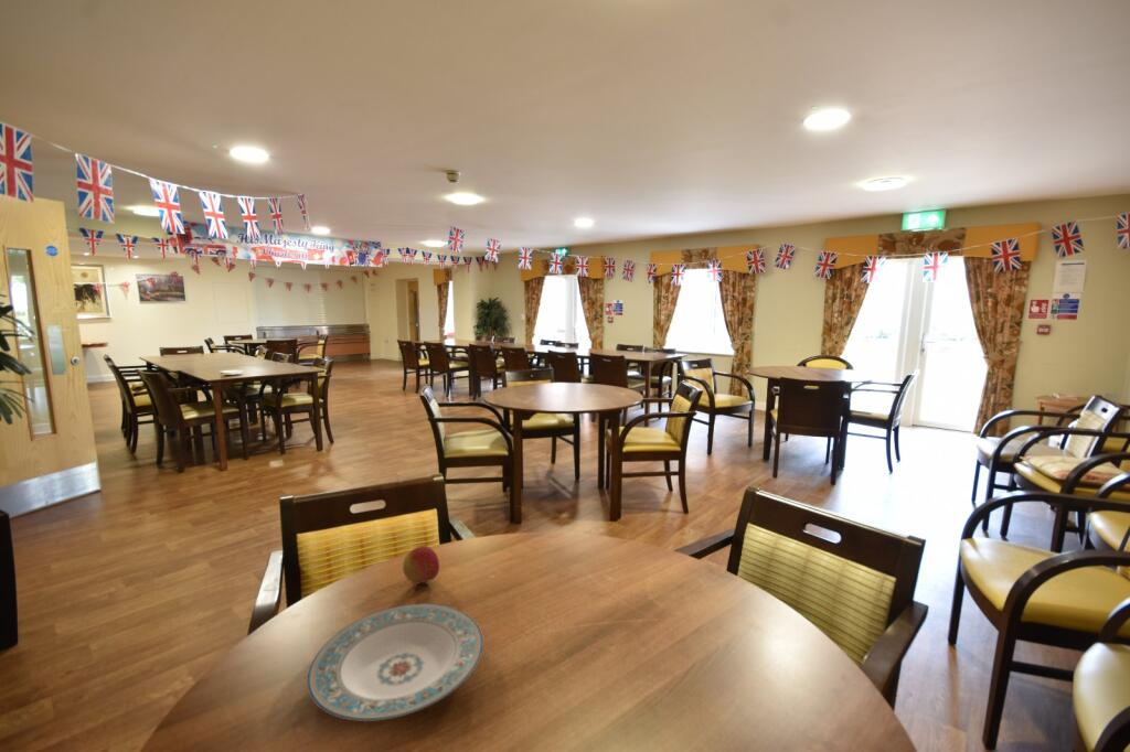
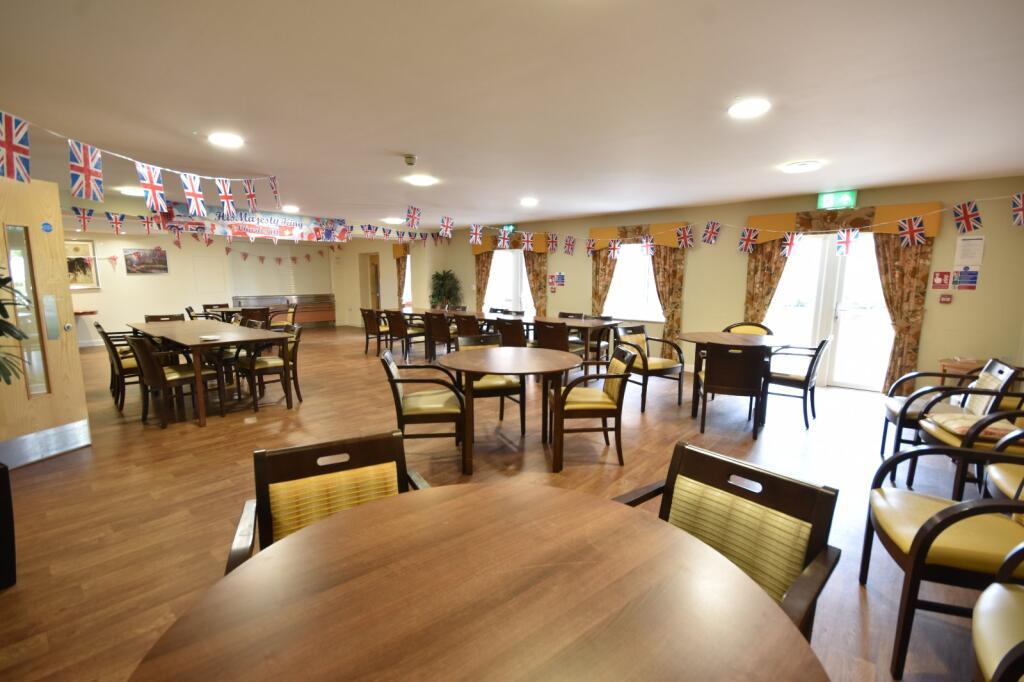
- apple (420, 565)
- plate (401, 660)
